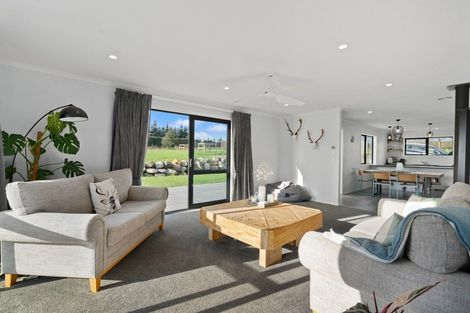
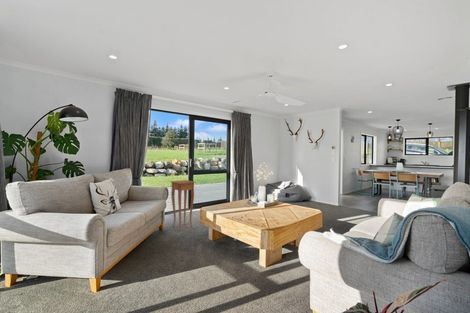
+ side table (184, 204)
